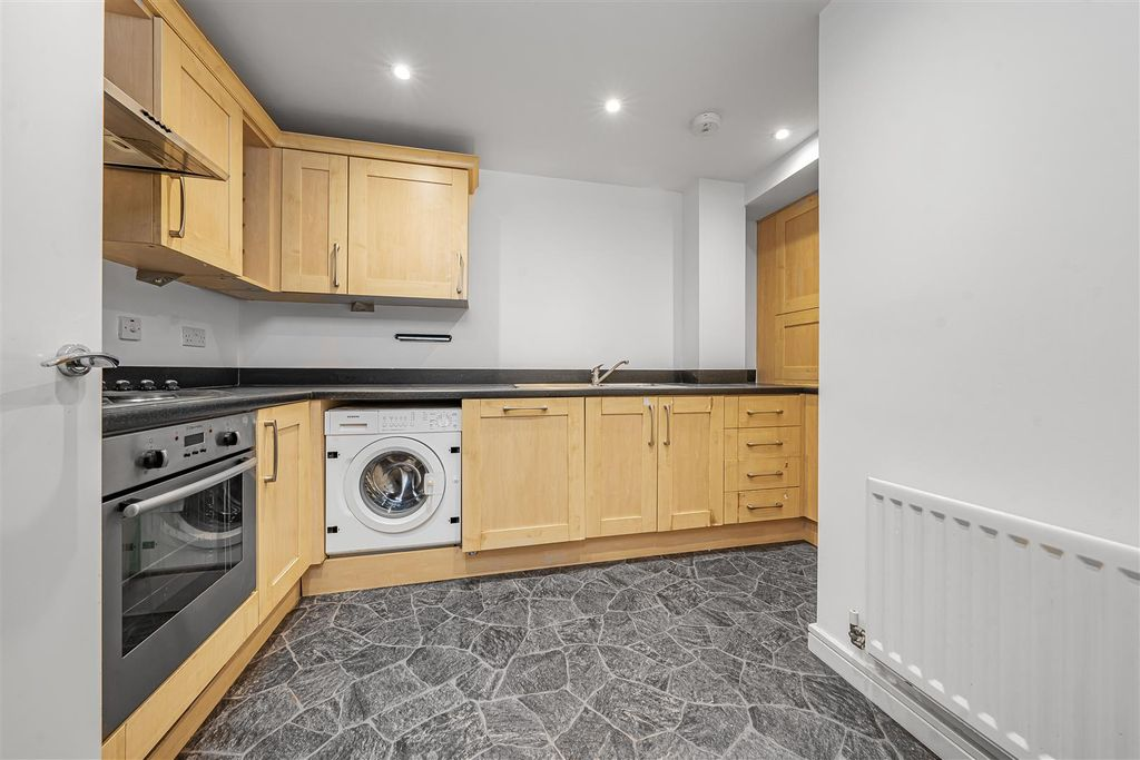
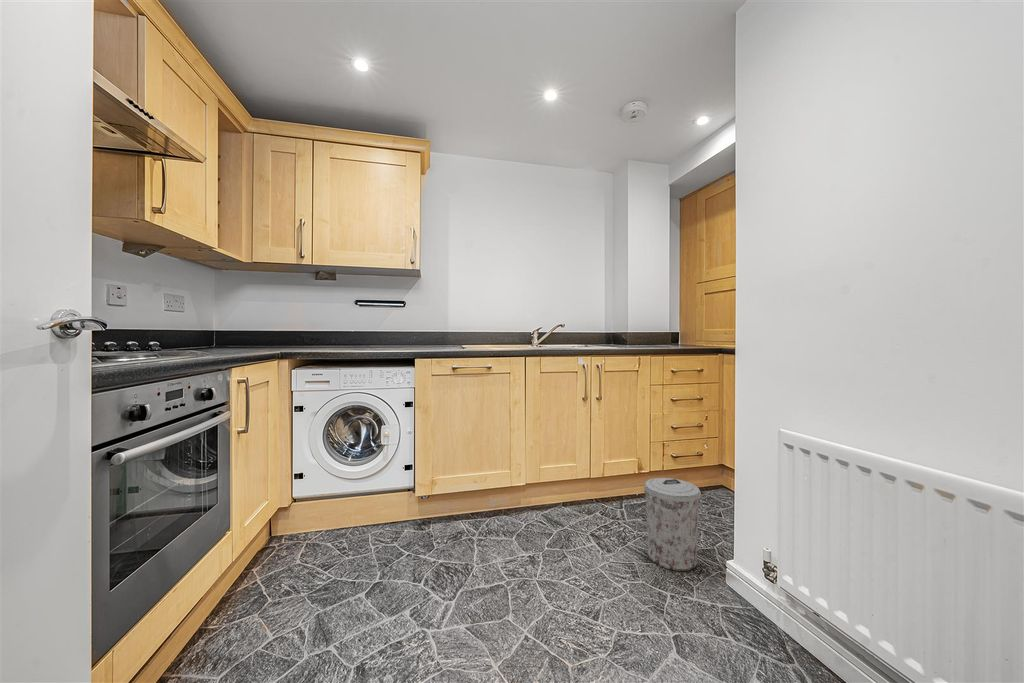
+ trash can (671, 519)
